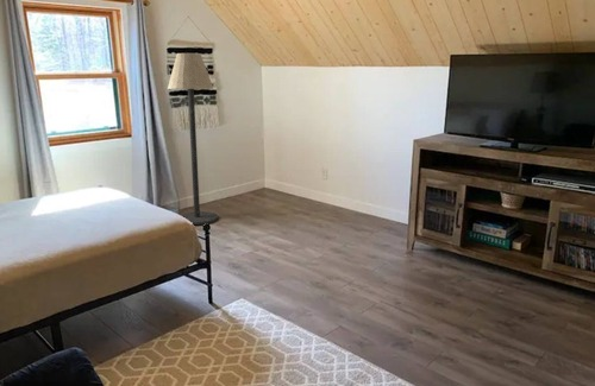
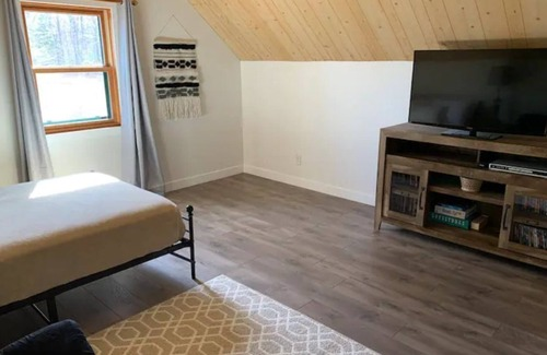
- floor lamp (193, 139)
